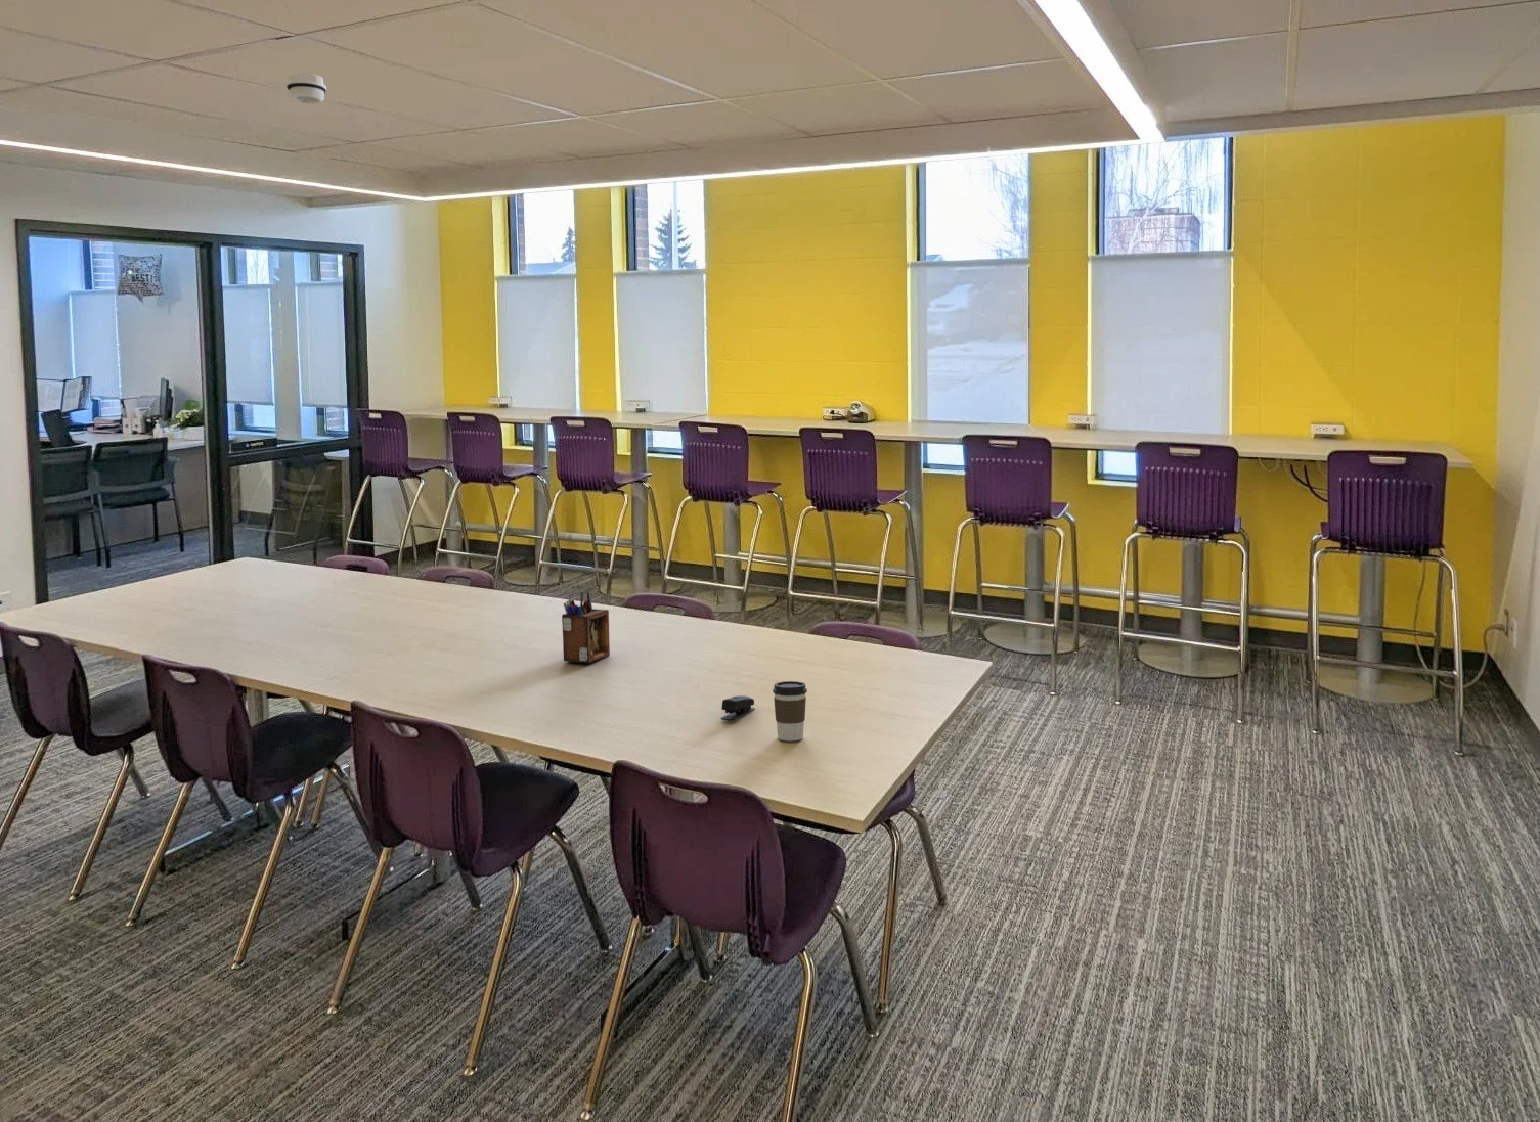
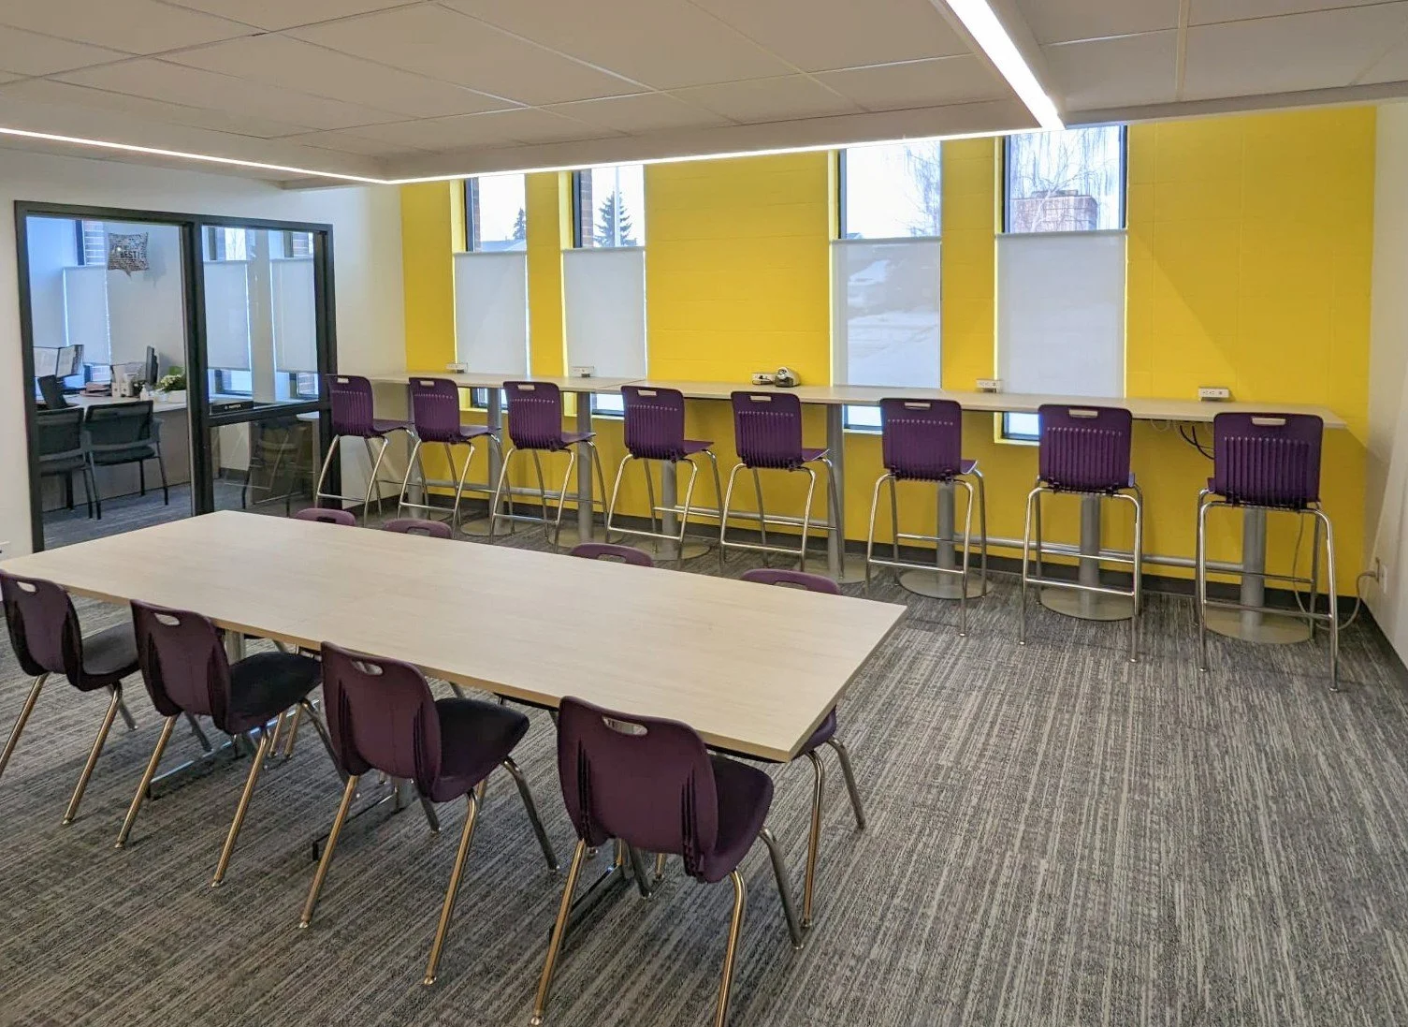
- coffee cup (790, 711)
- smoke detector (306, 88)
- desk organizer (586, 626)
- stapler (738, 704)
